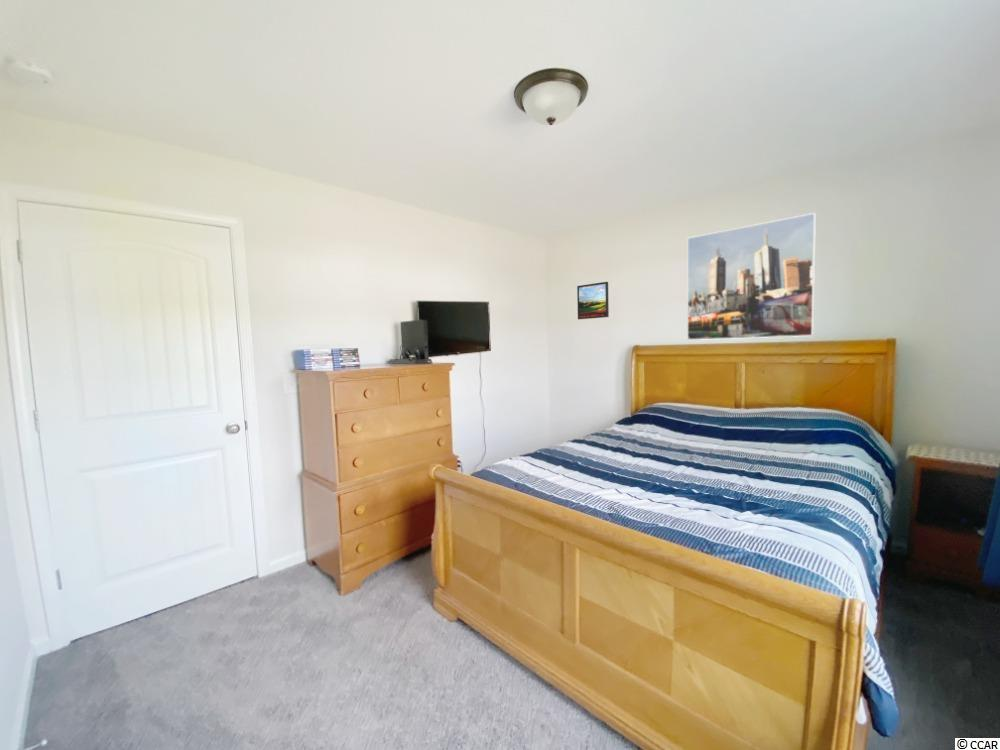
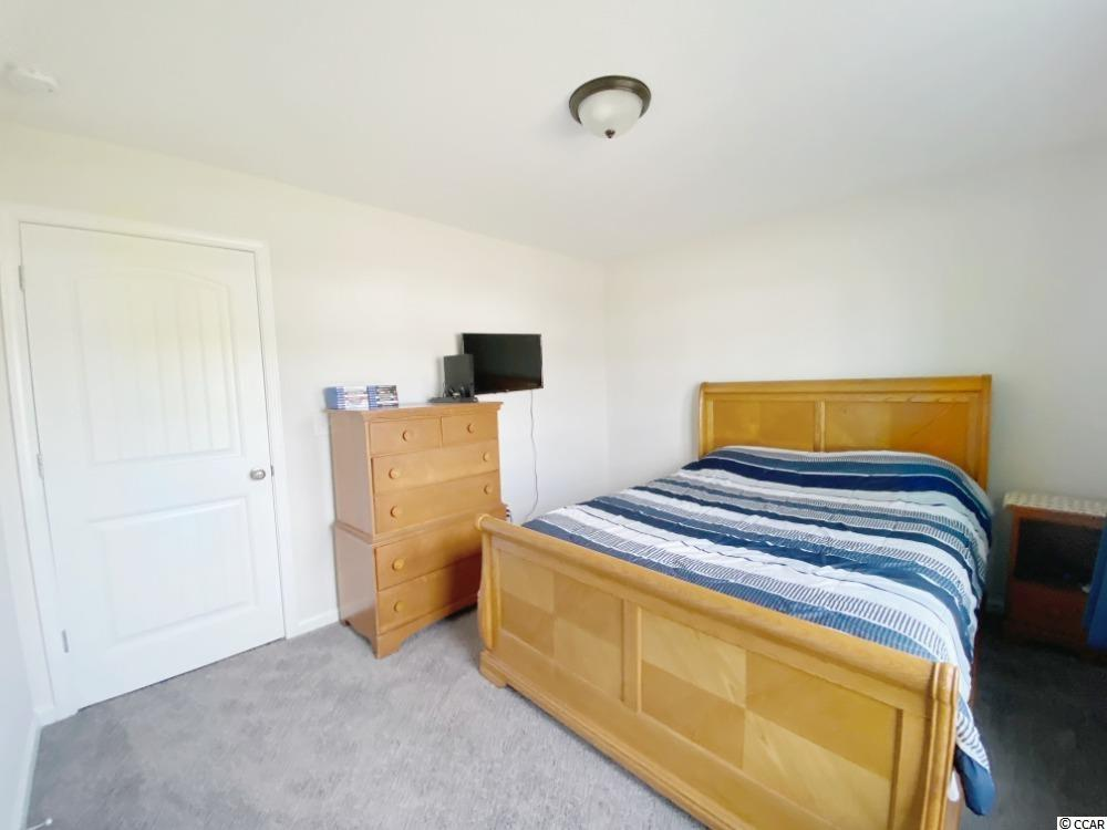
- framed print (745, 283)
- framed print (592, 301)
